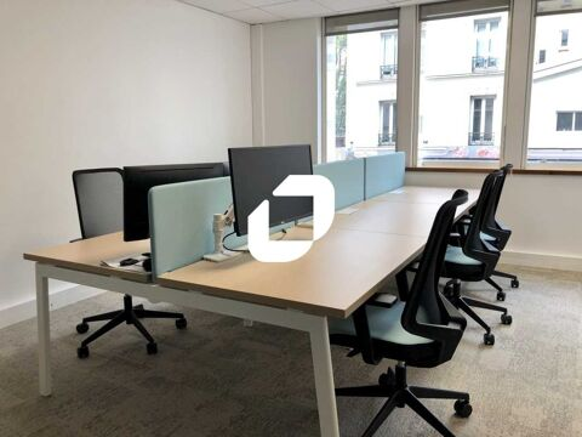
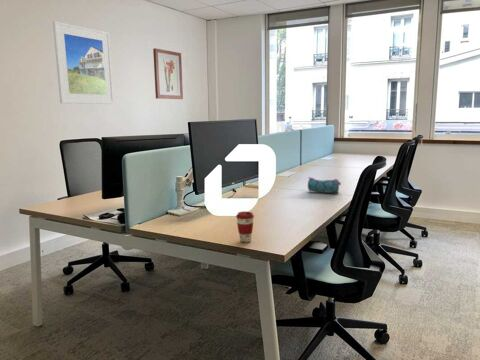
+ wall art (168, 75)
+ pencil case (323, 185)
+ coffee cup (245, 227)
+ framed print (86, 66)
